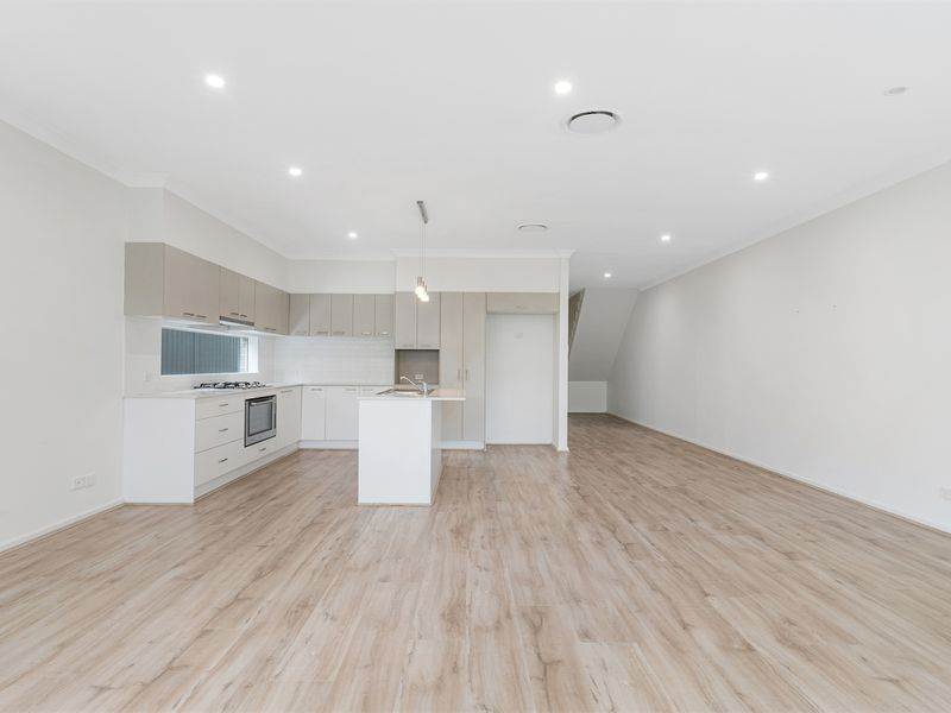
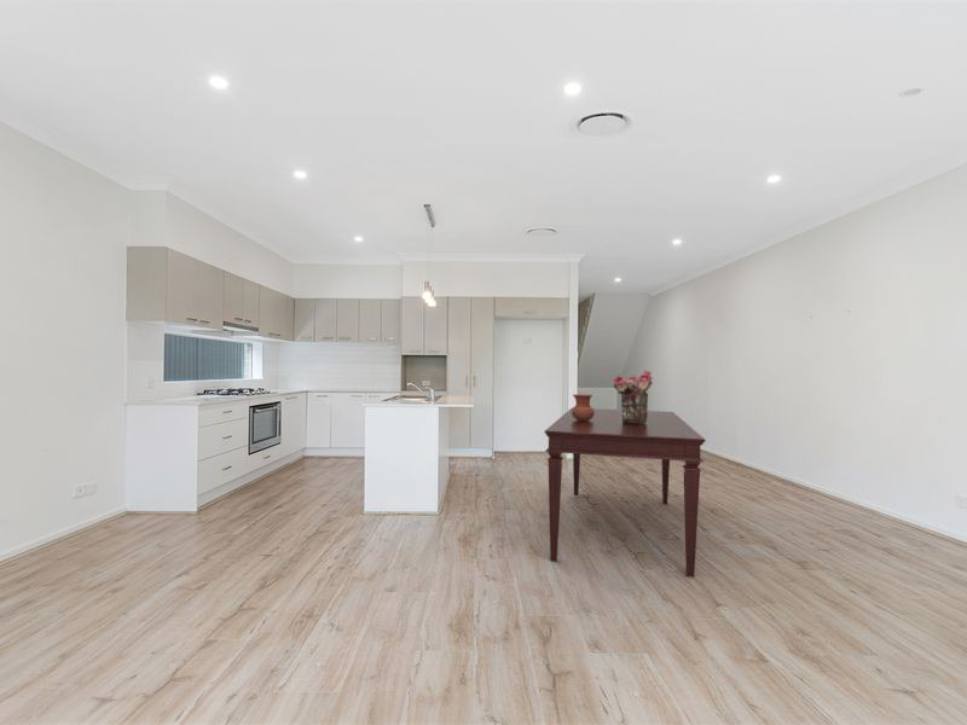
+ bouquet (632, 395)
+ ceramic pot (583, 407)
+ dining table (620, 456)
